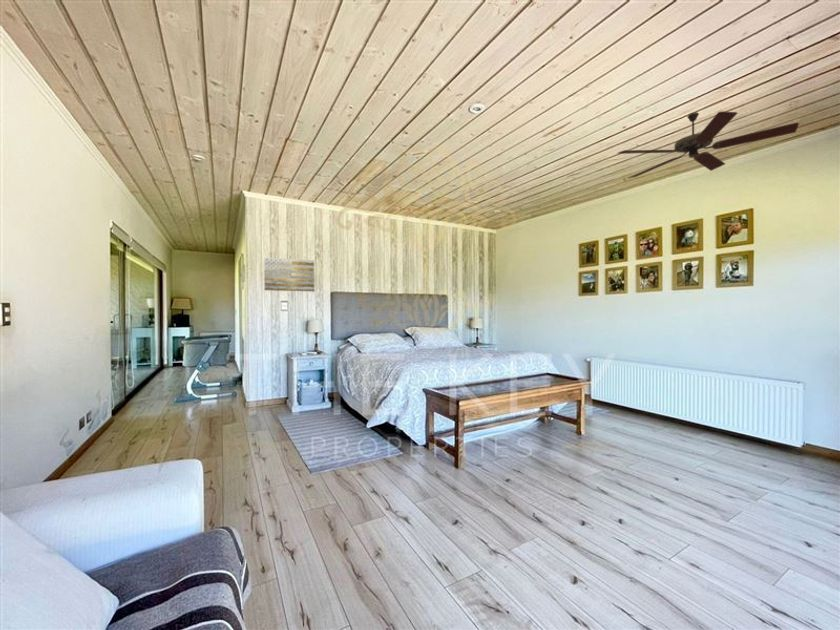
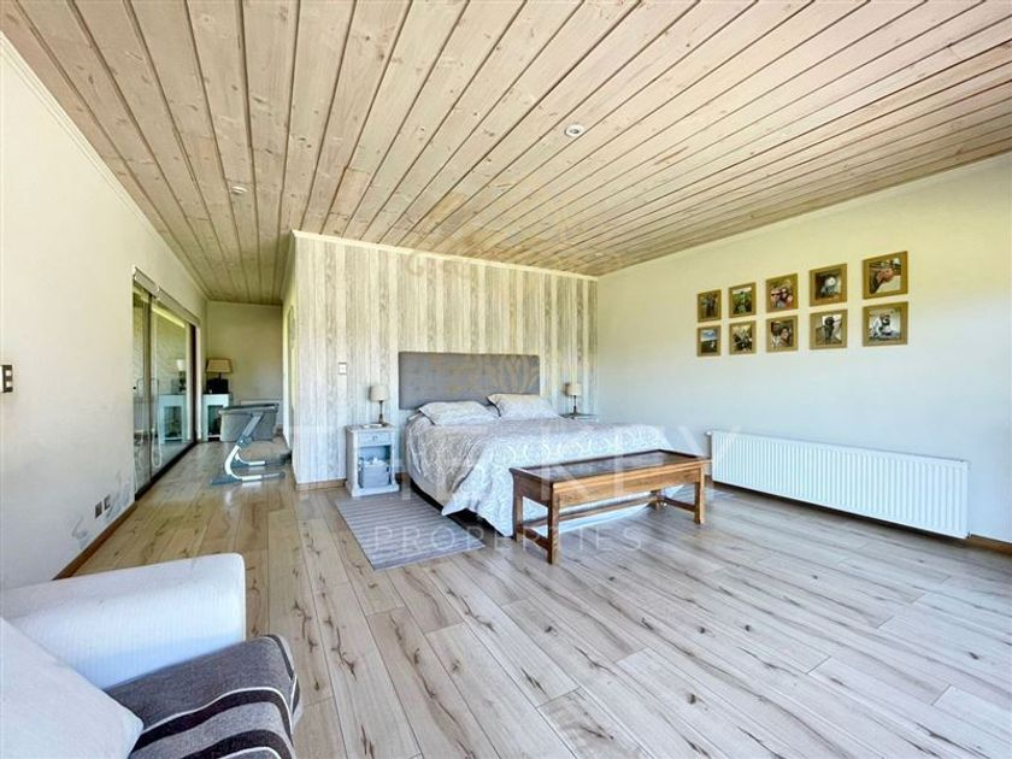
- wall art (290, 275)
- ceiling fan (699, 134)
